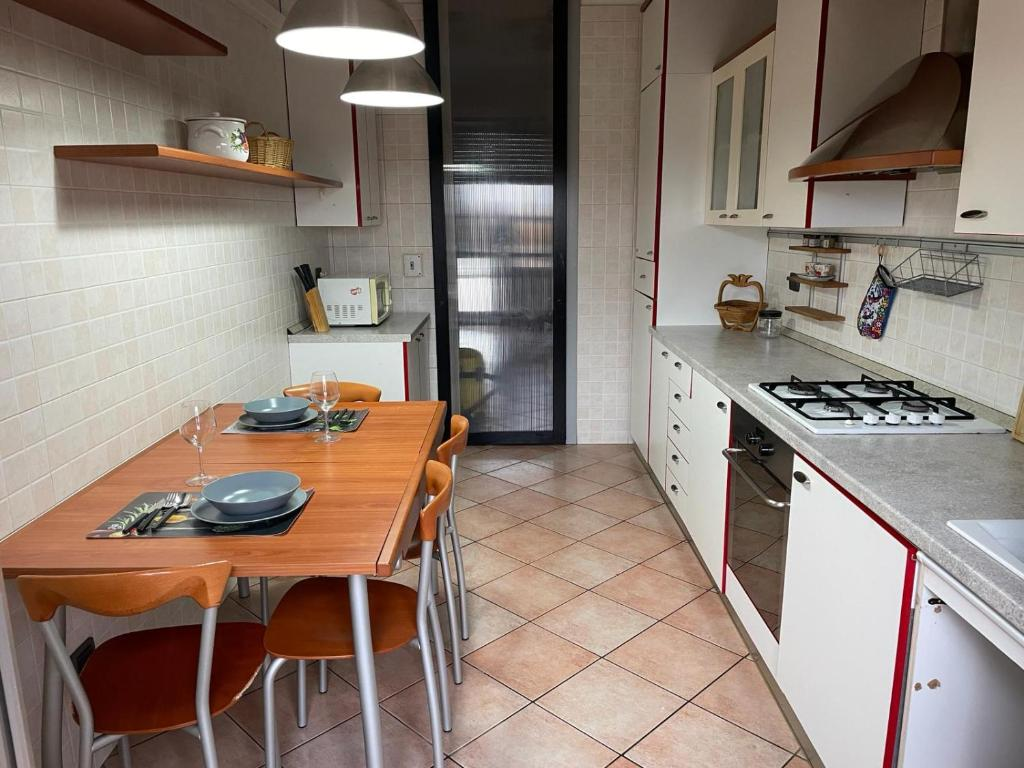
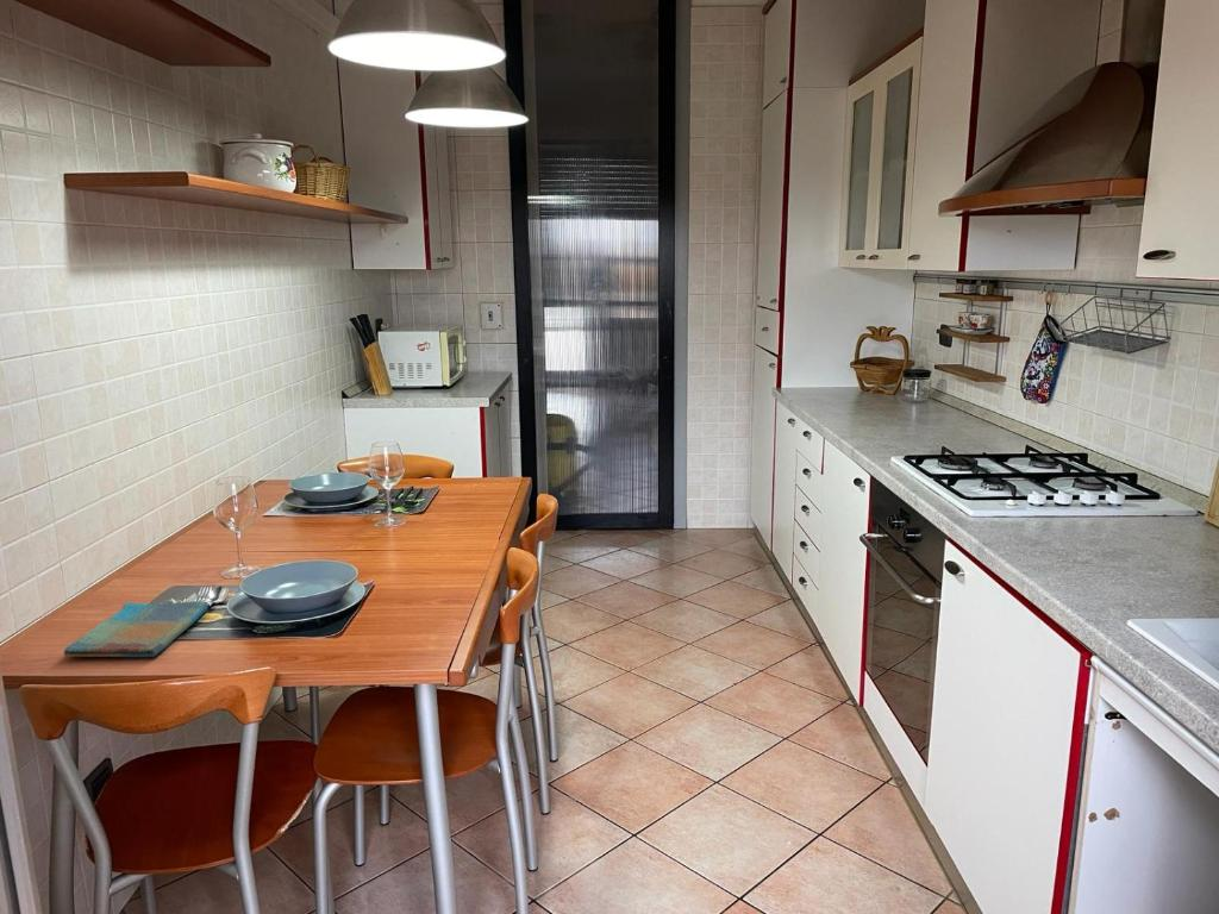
+ dish towel (140, 627)
